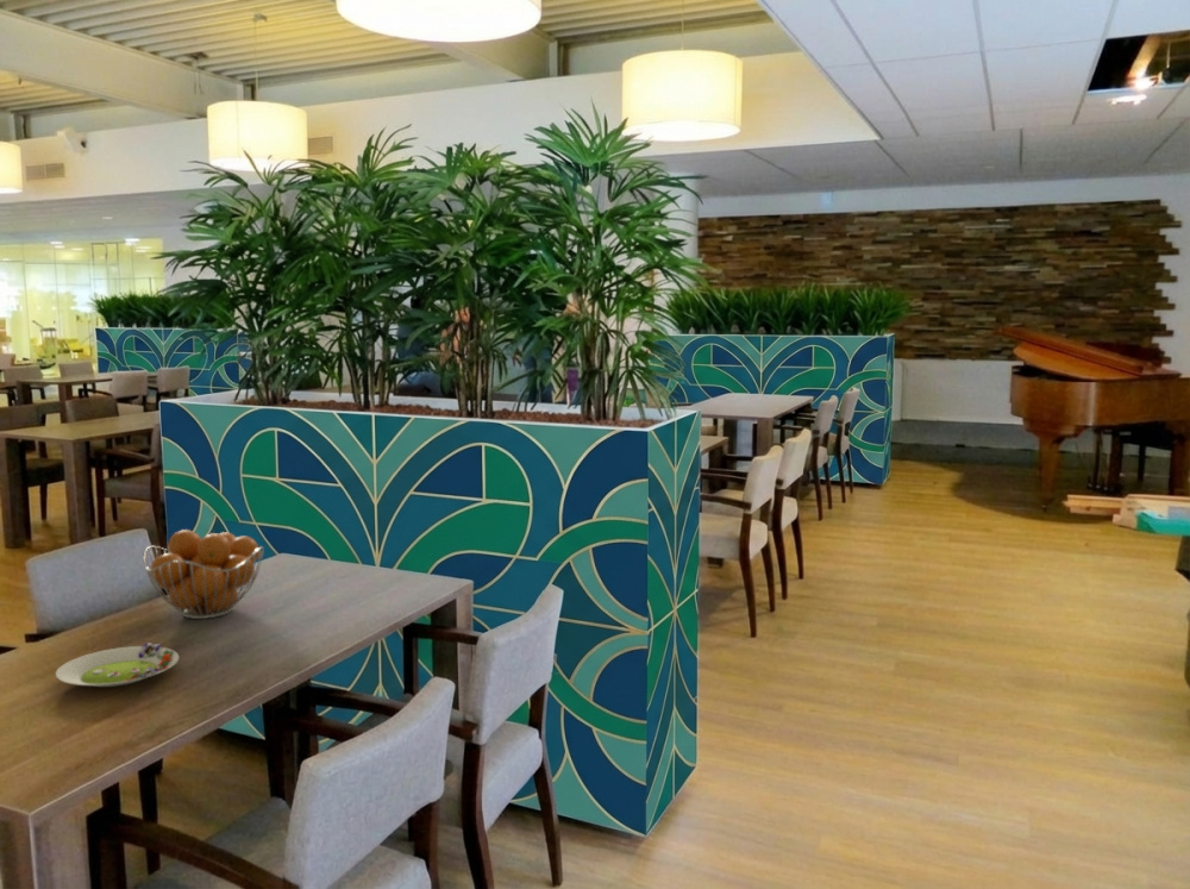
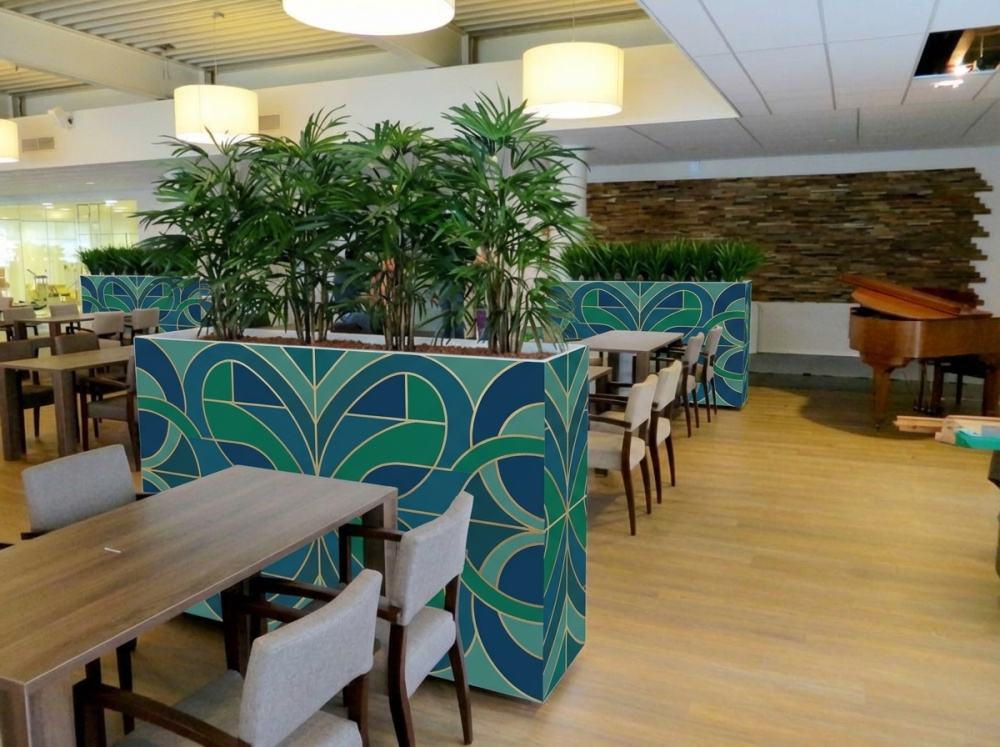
- salad plate (119, 668)
- fruit basket (205, 571)
